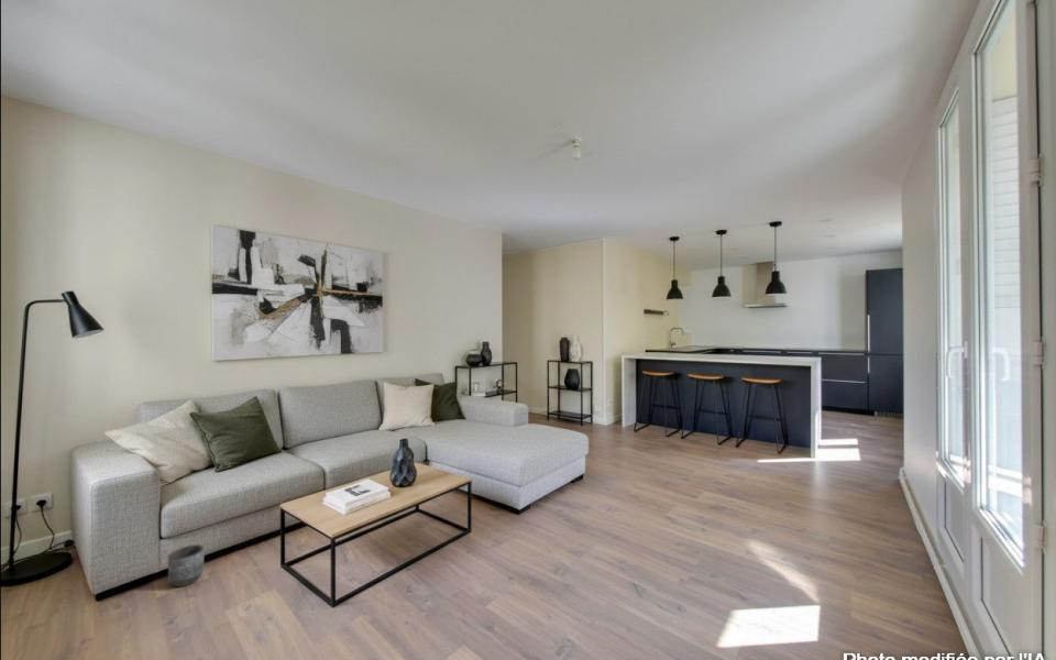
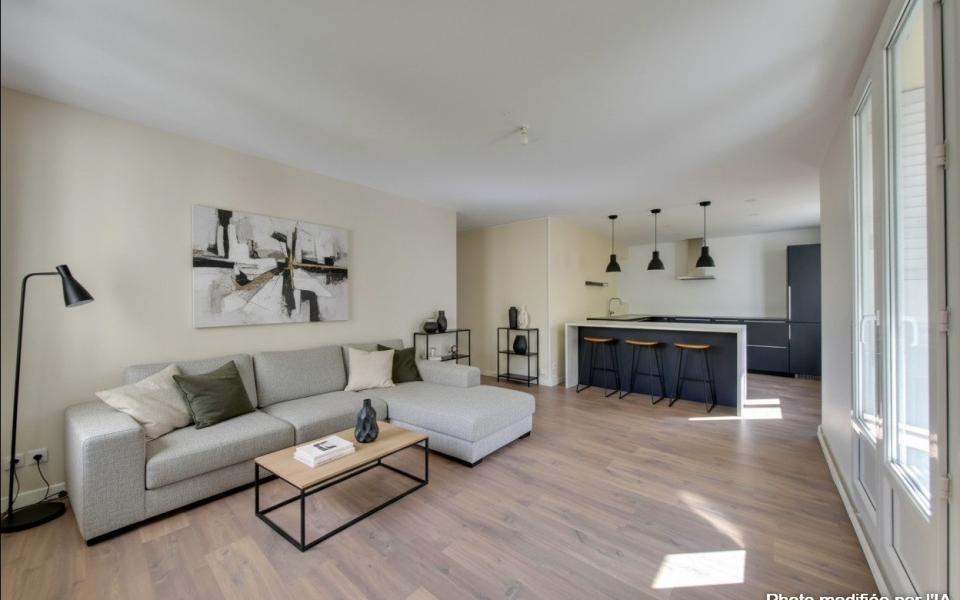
- planter (186, 565)
